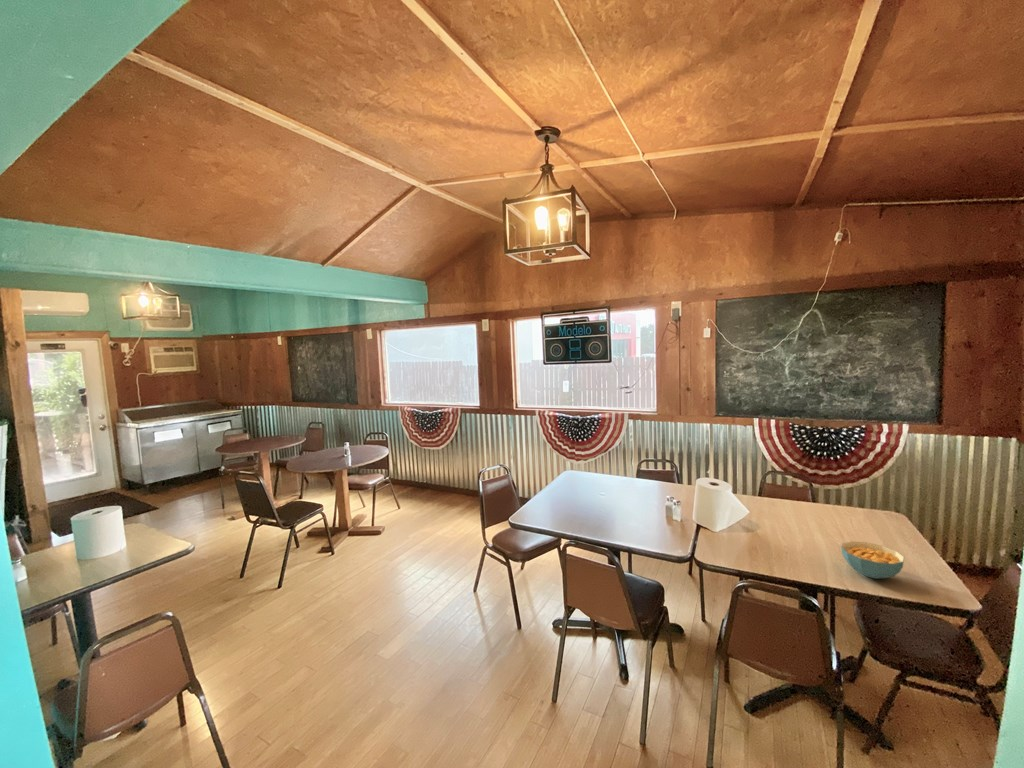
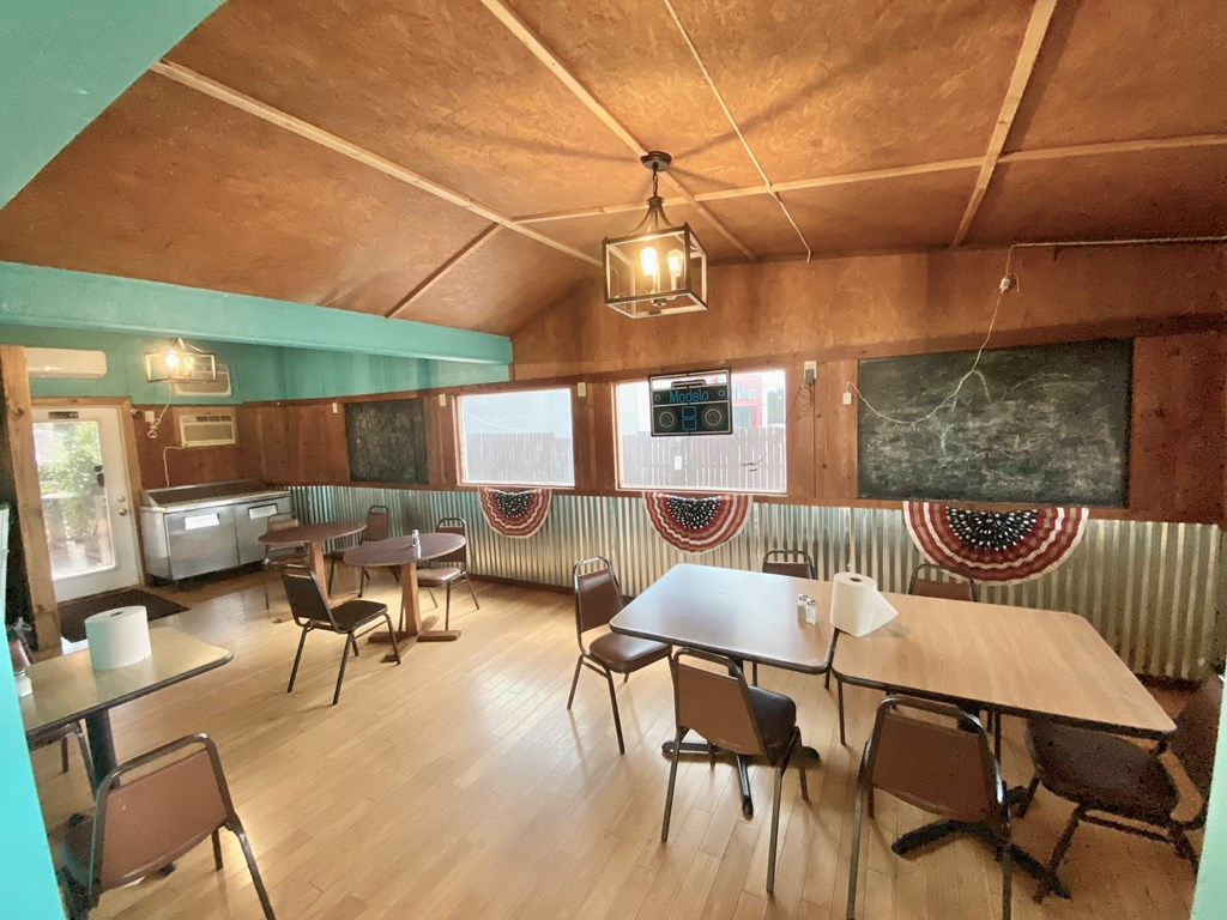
- cereal bowl (871, 563)
